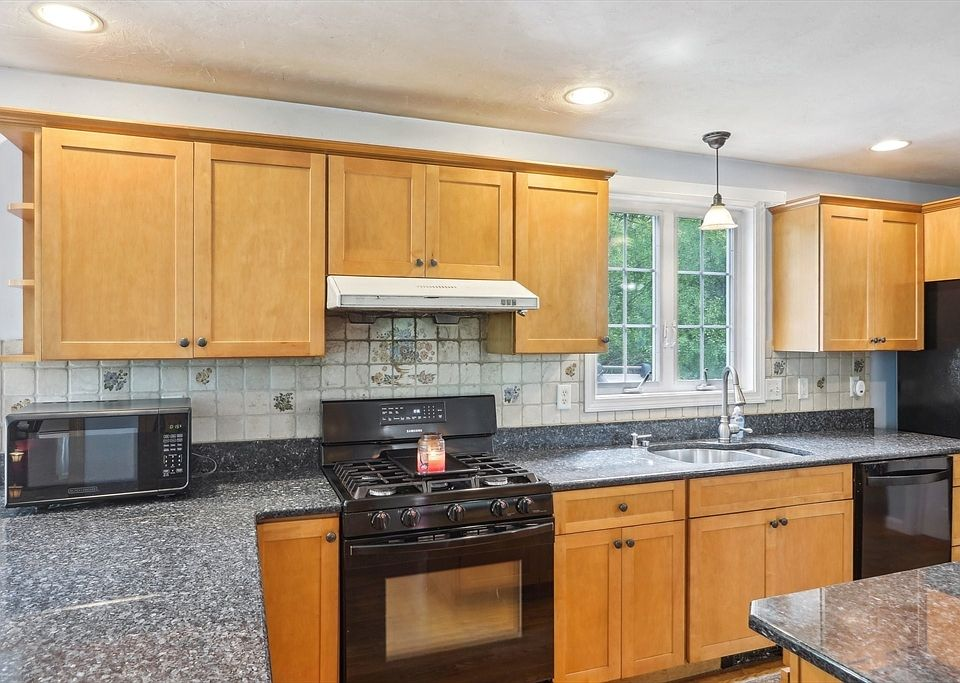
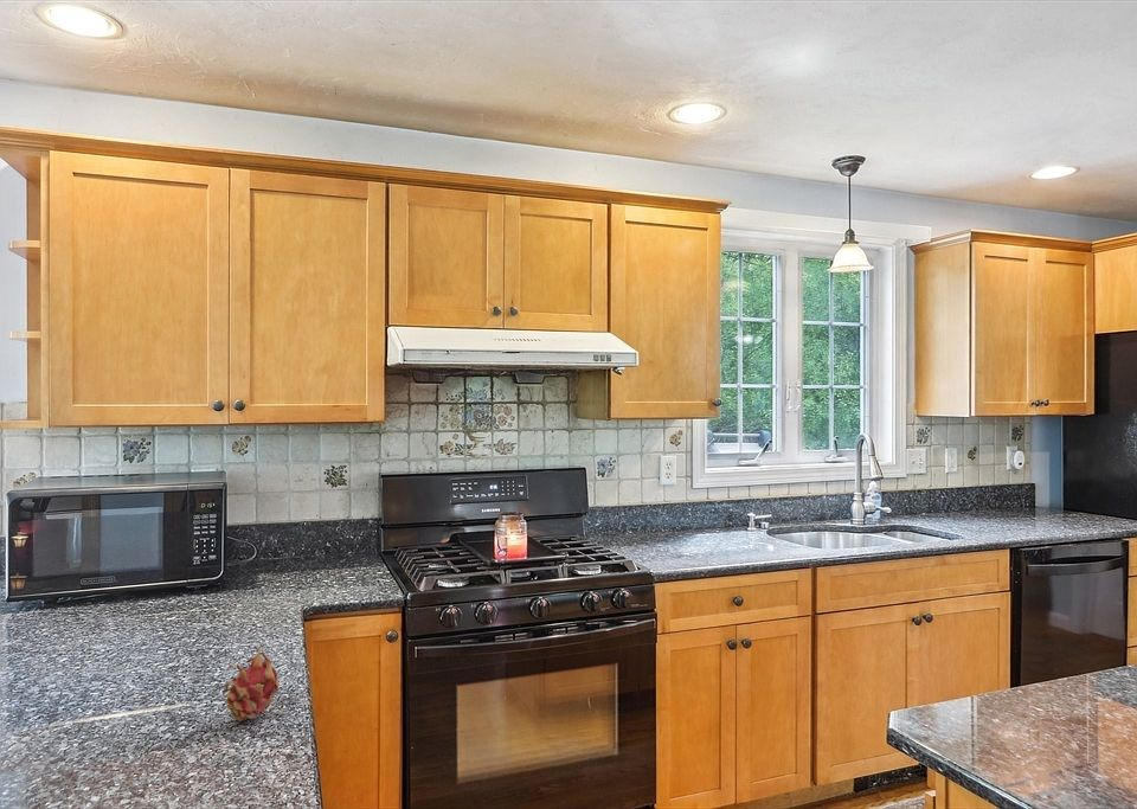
+ fruit (250, 682)
